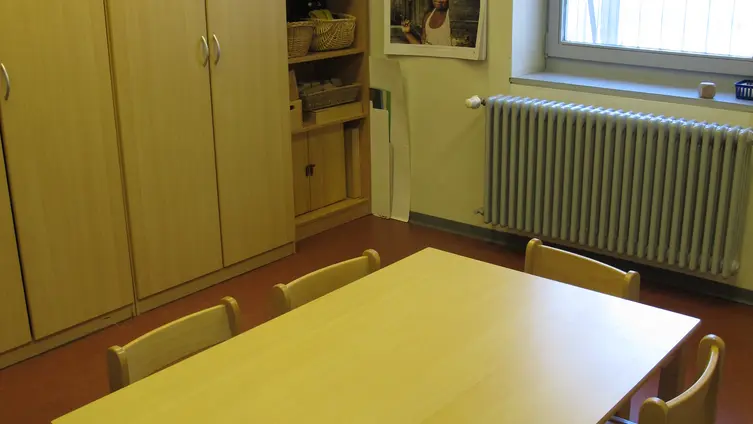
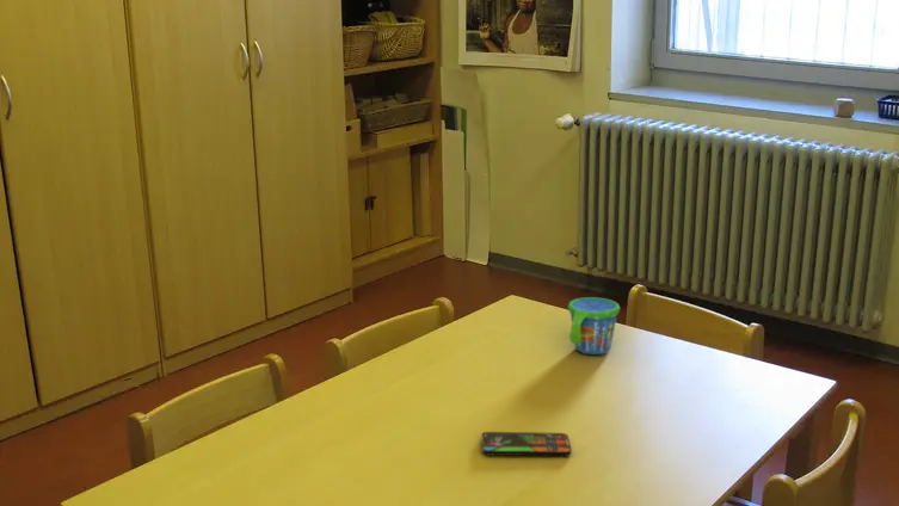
+ smartphone (525, 444)
+ snack cup (593, 327)
